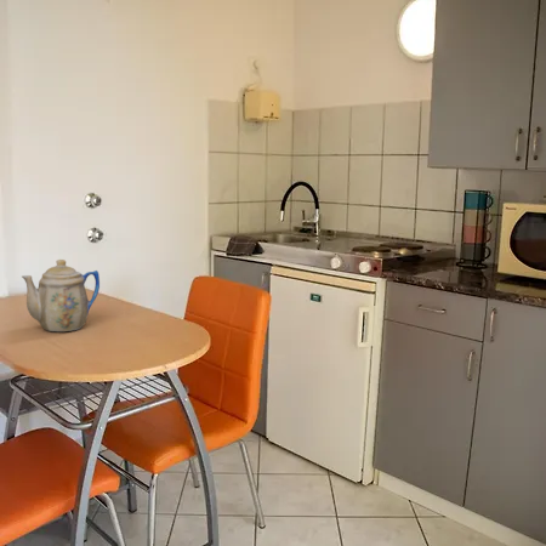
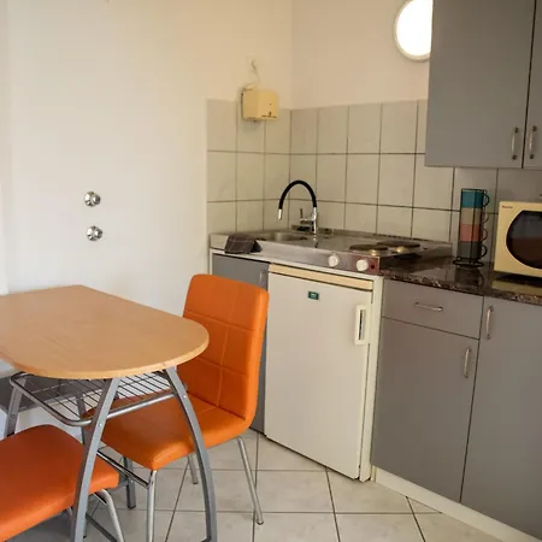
- teapot (62, 294)
